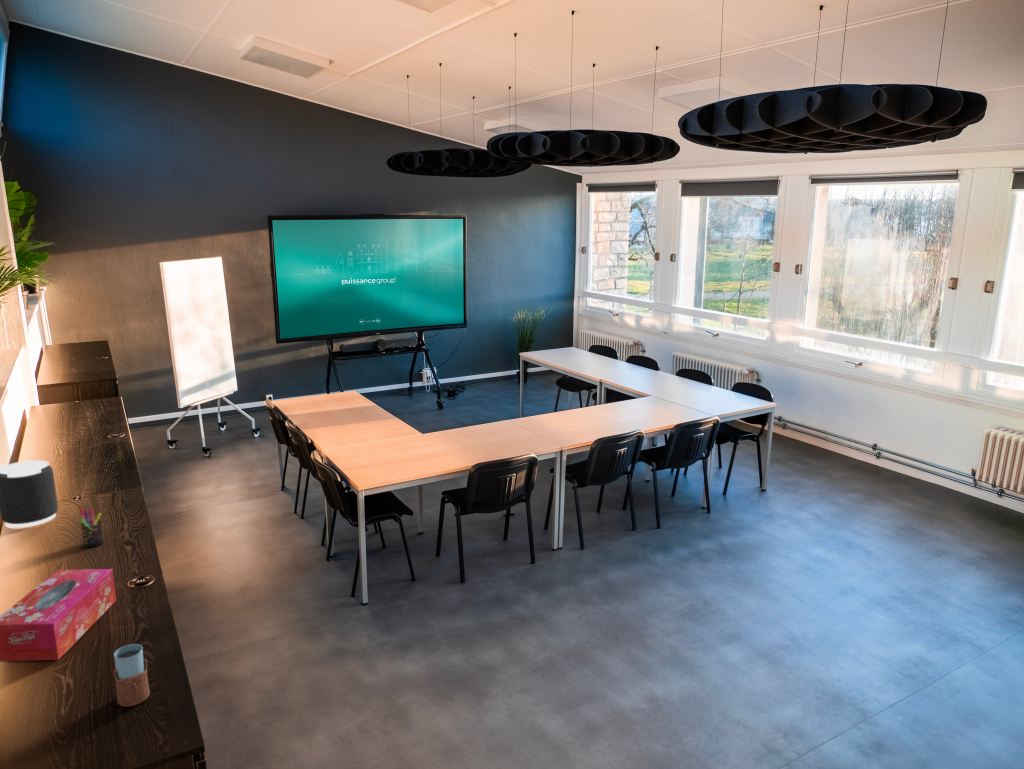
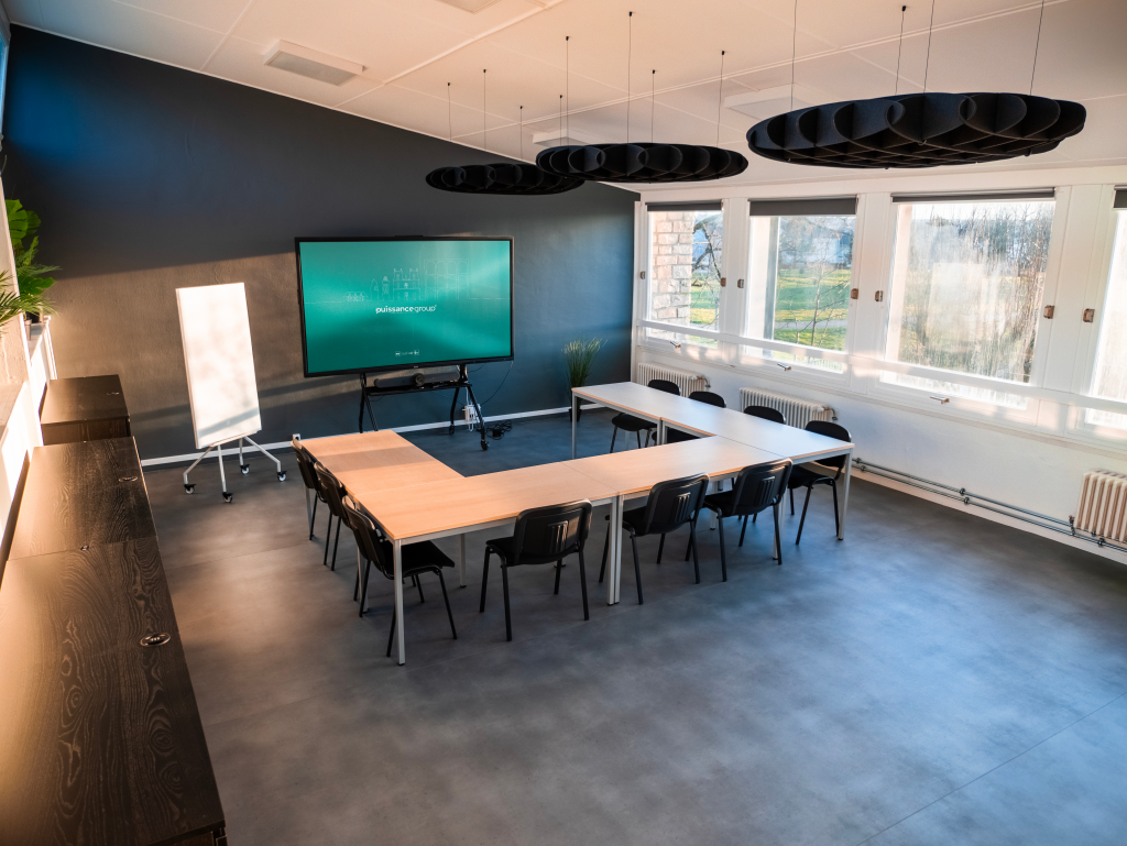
- drinking glass (132, 677)
- tissue box (57, 611)
- pen holder (89, 526)
- speaker (27, 493)
